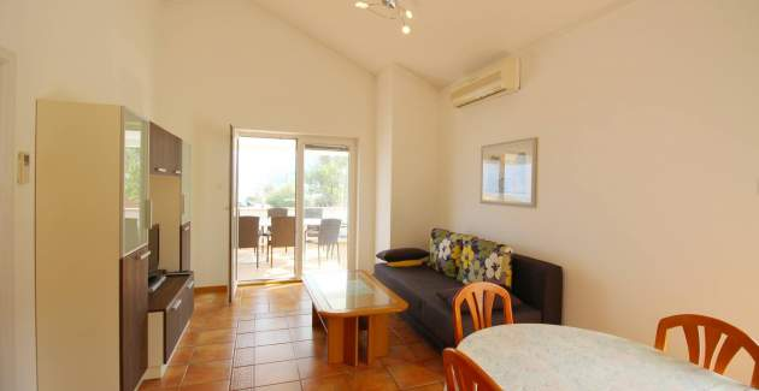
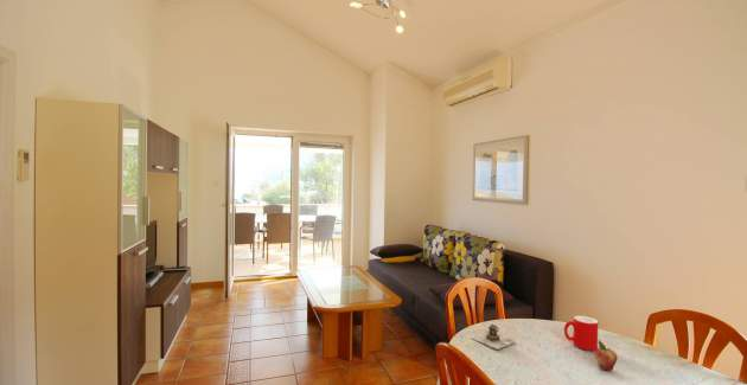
+ fruit (605, 355)
+ teapot (492, 332)
+ cup (580, 332)
